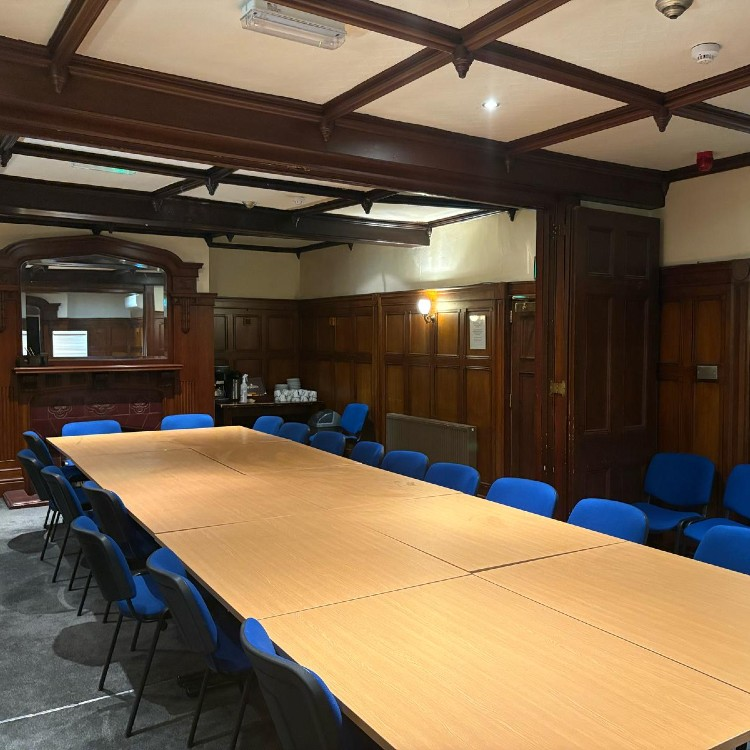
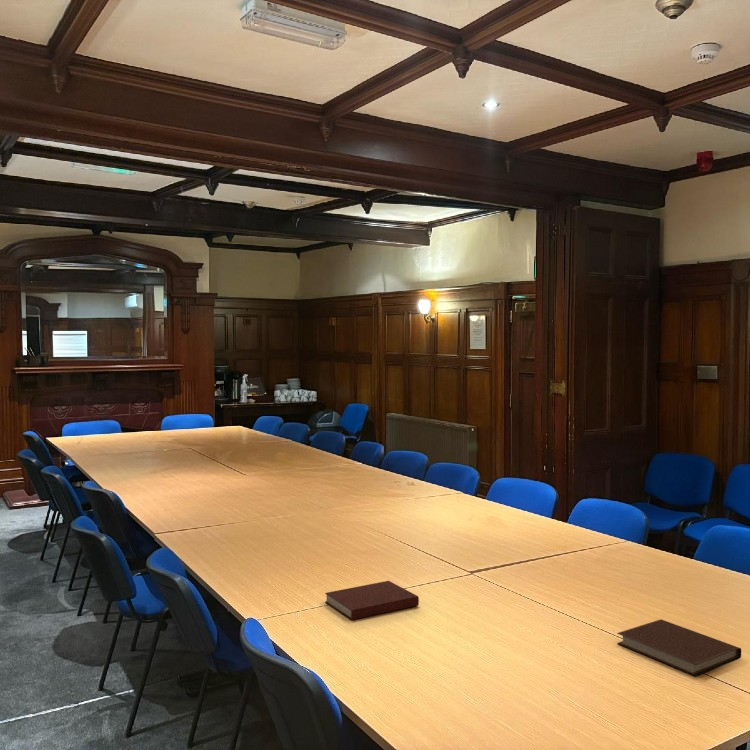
+ notebook (677, 645)
+ notebook (371, 599)
